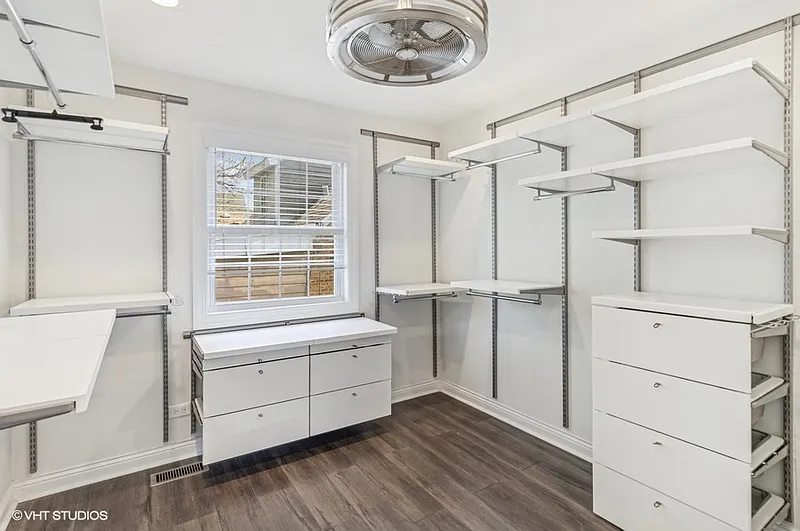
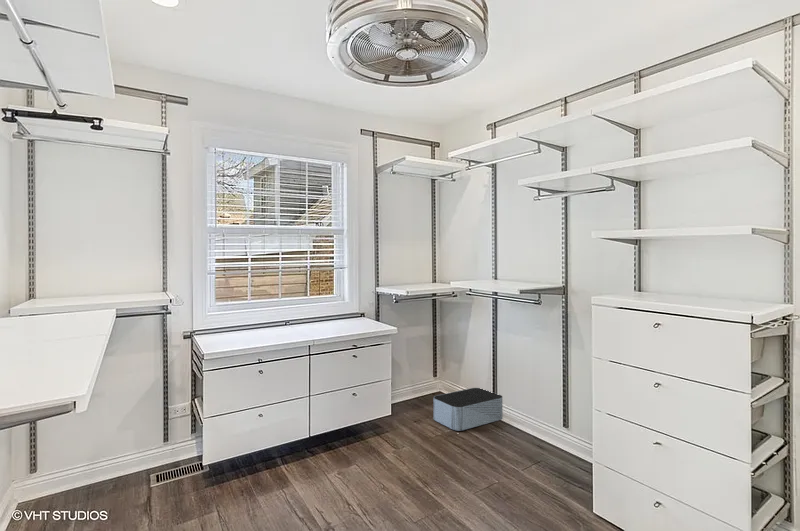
+ storage bin (468, 407)
